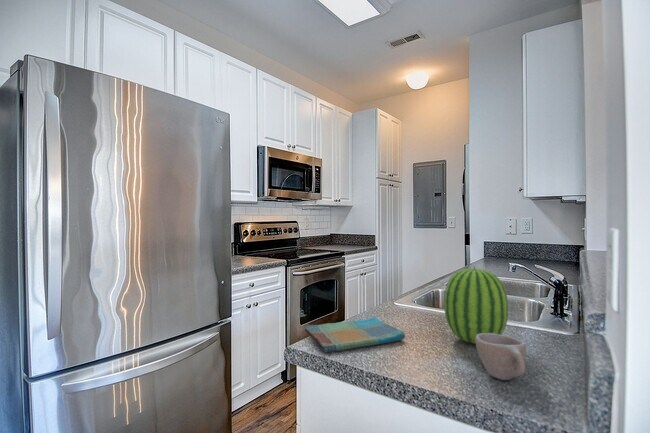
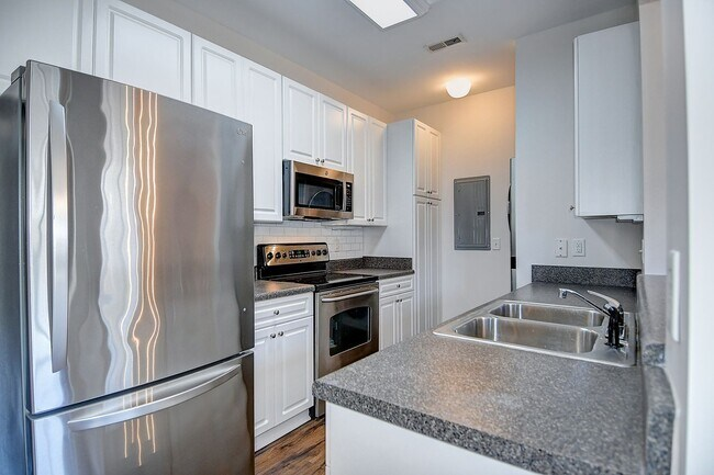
- fruit (475, 303)
- dish towel (353, 332)
- cup (505, 359)
